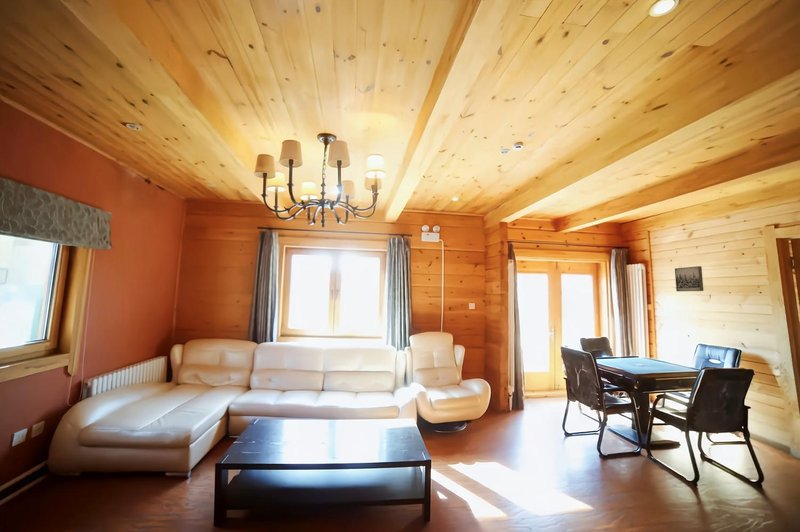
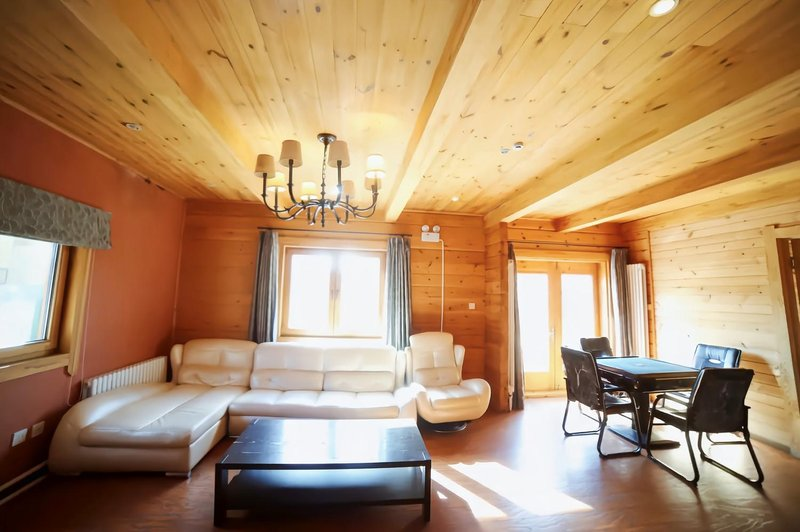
- wall art (688, 279)
